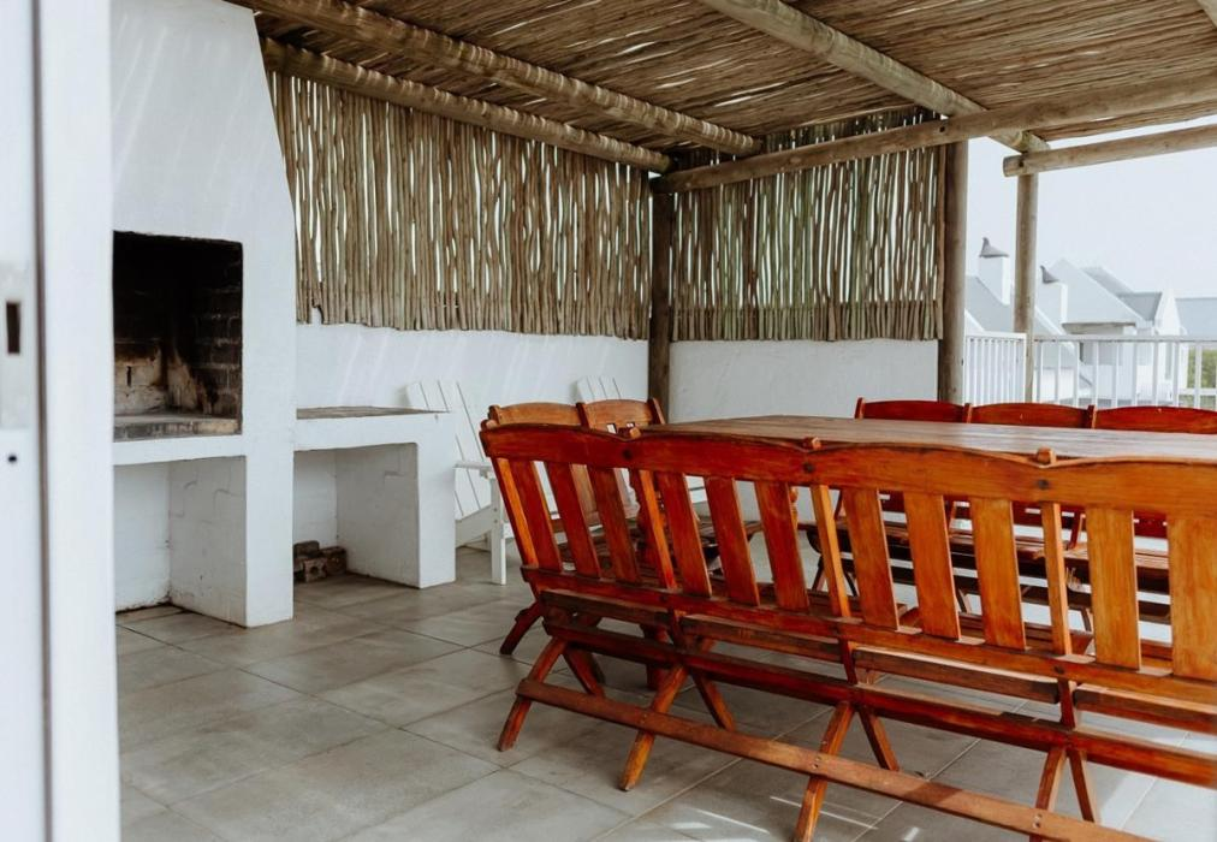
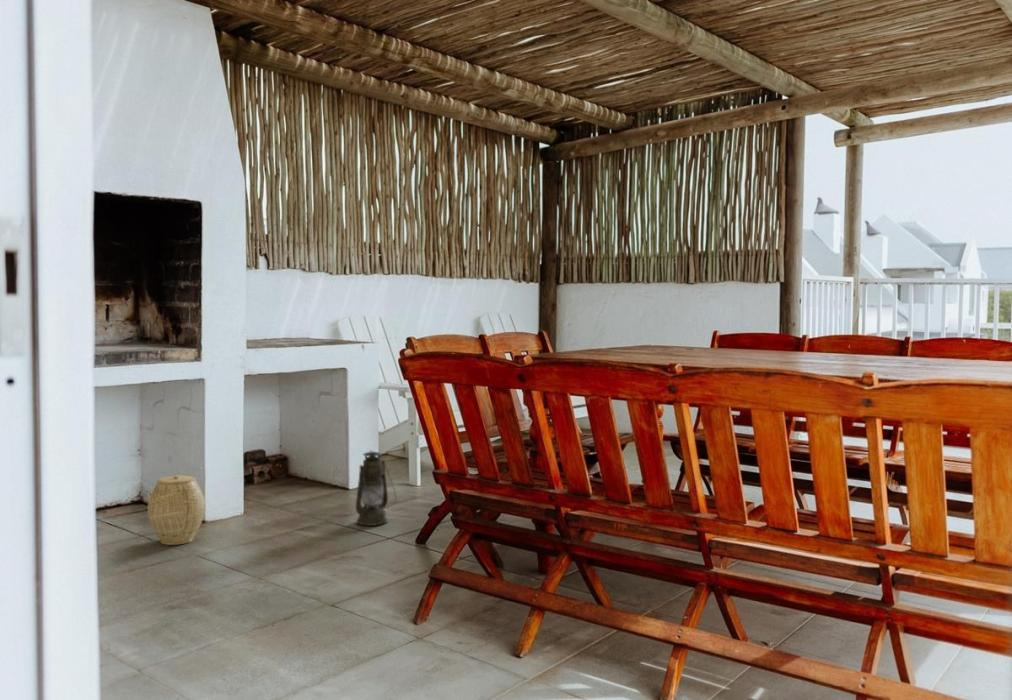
+ woven basket (176, 507)
+ lantern (373, 486)
